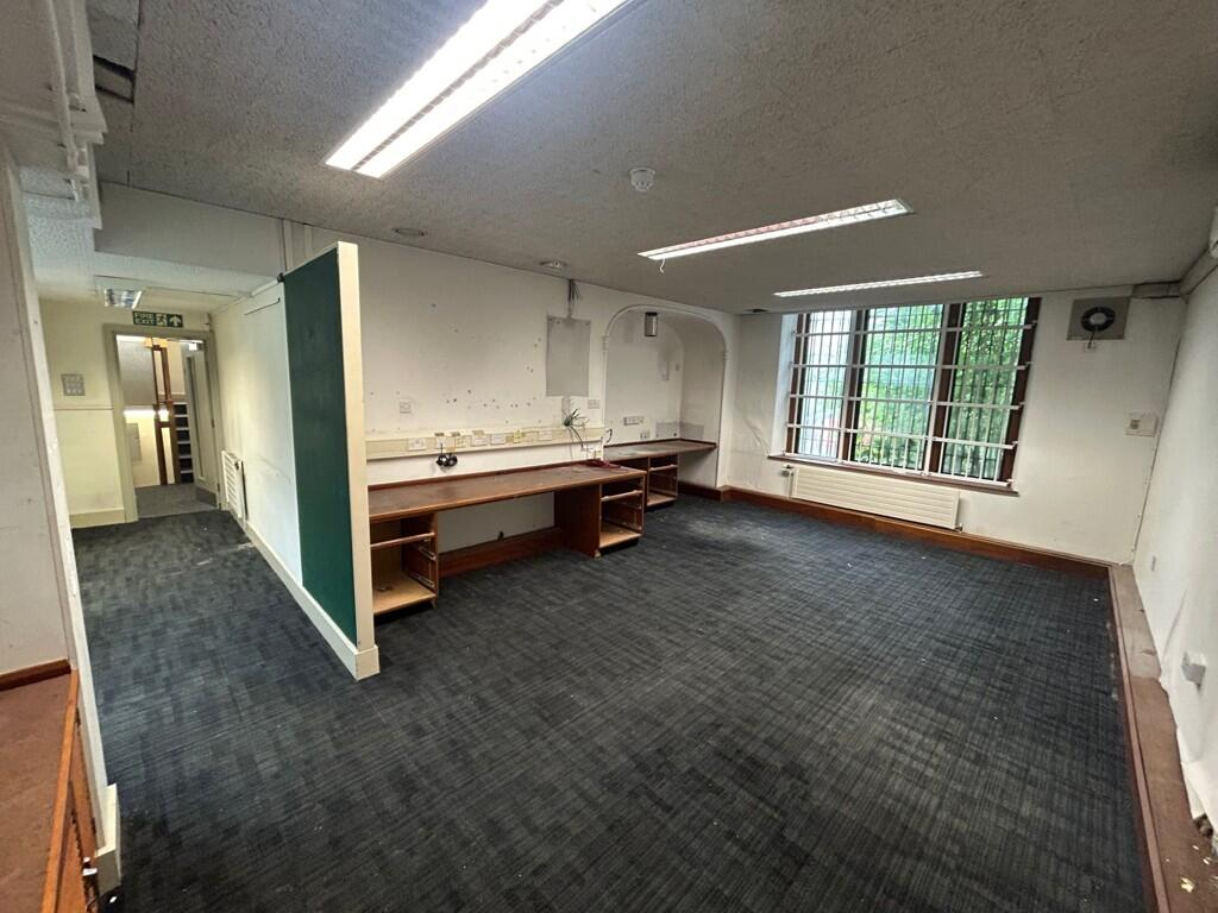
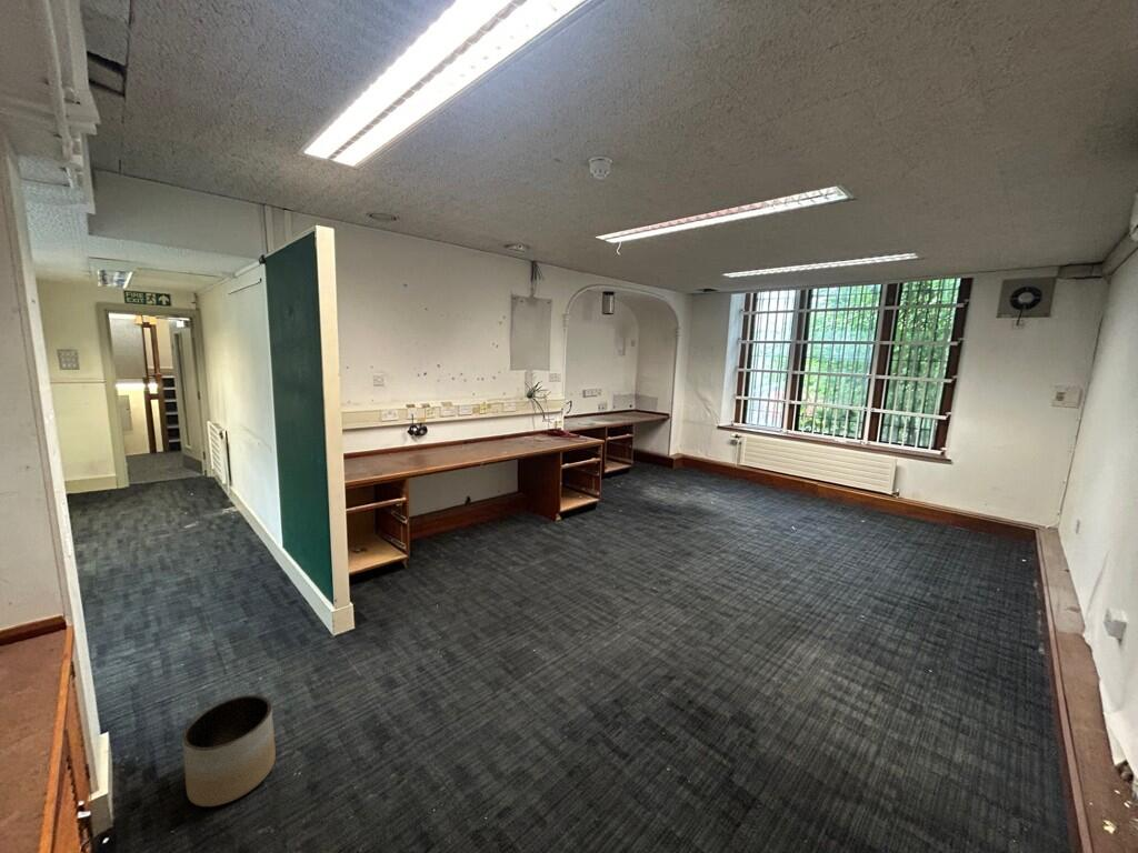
+ planter (231, 747)
